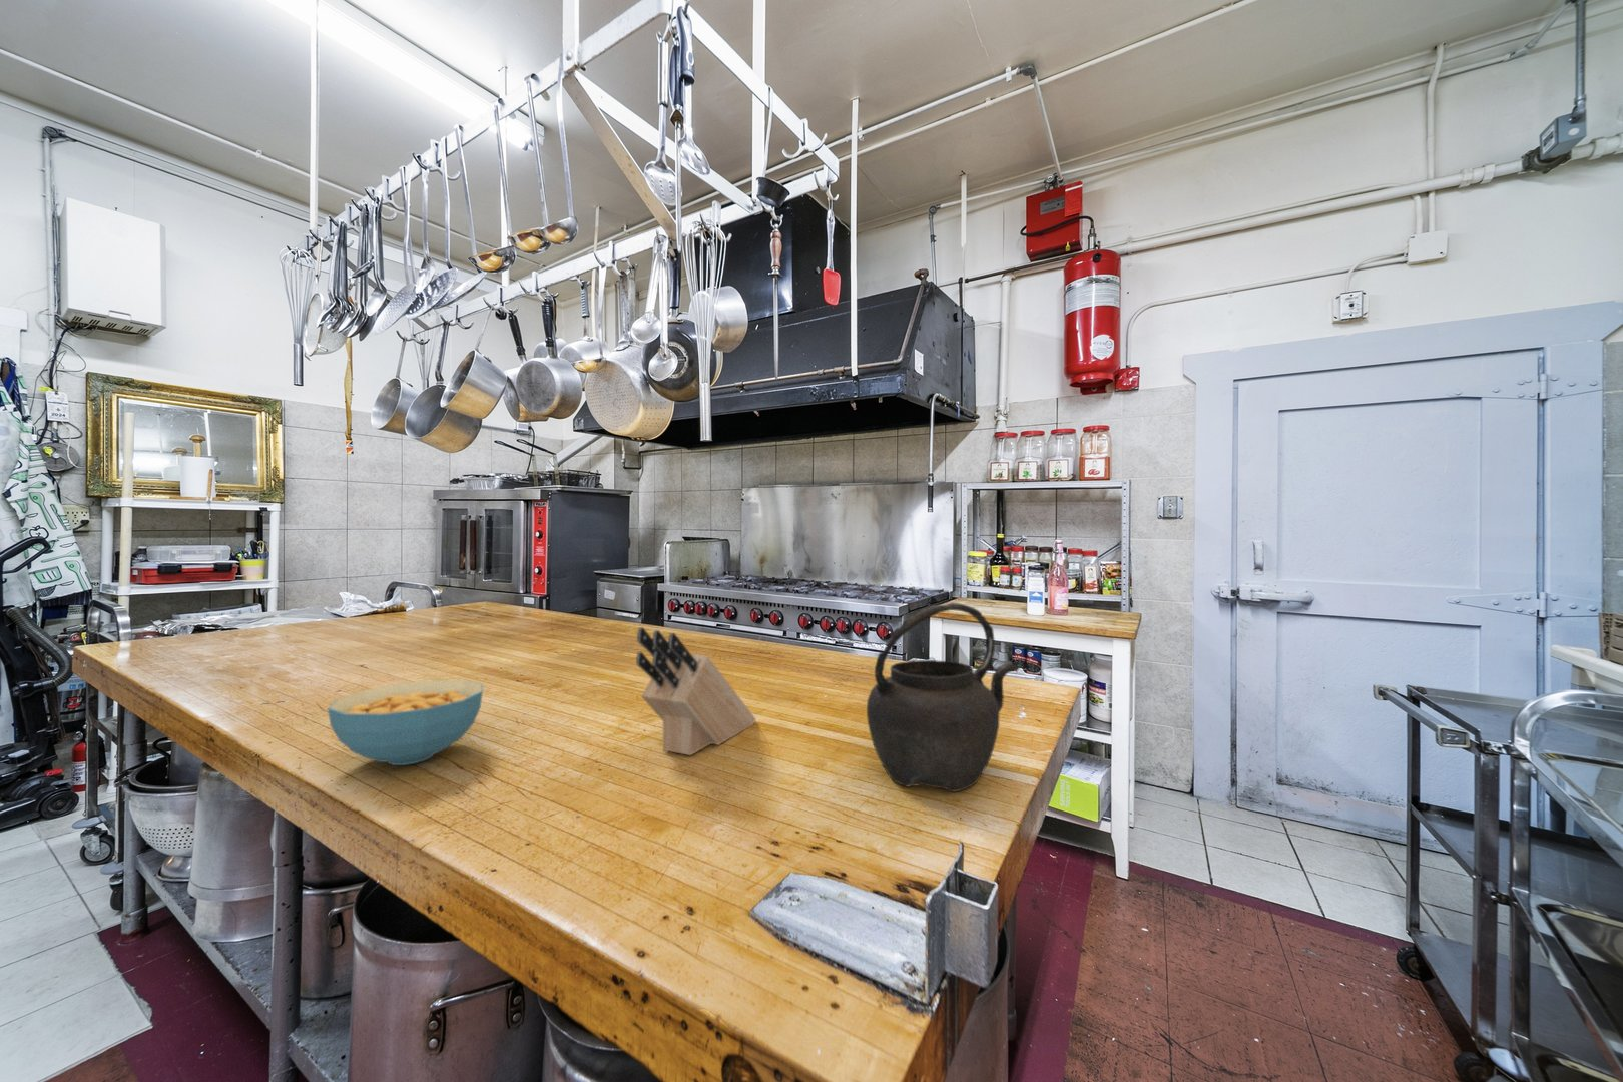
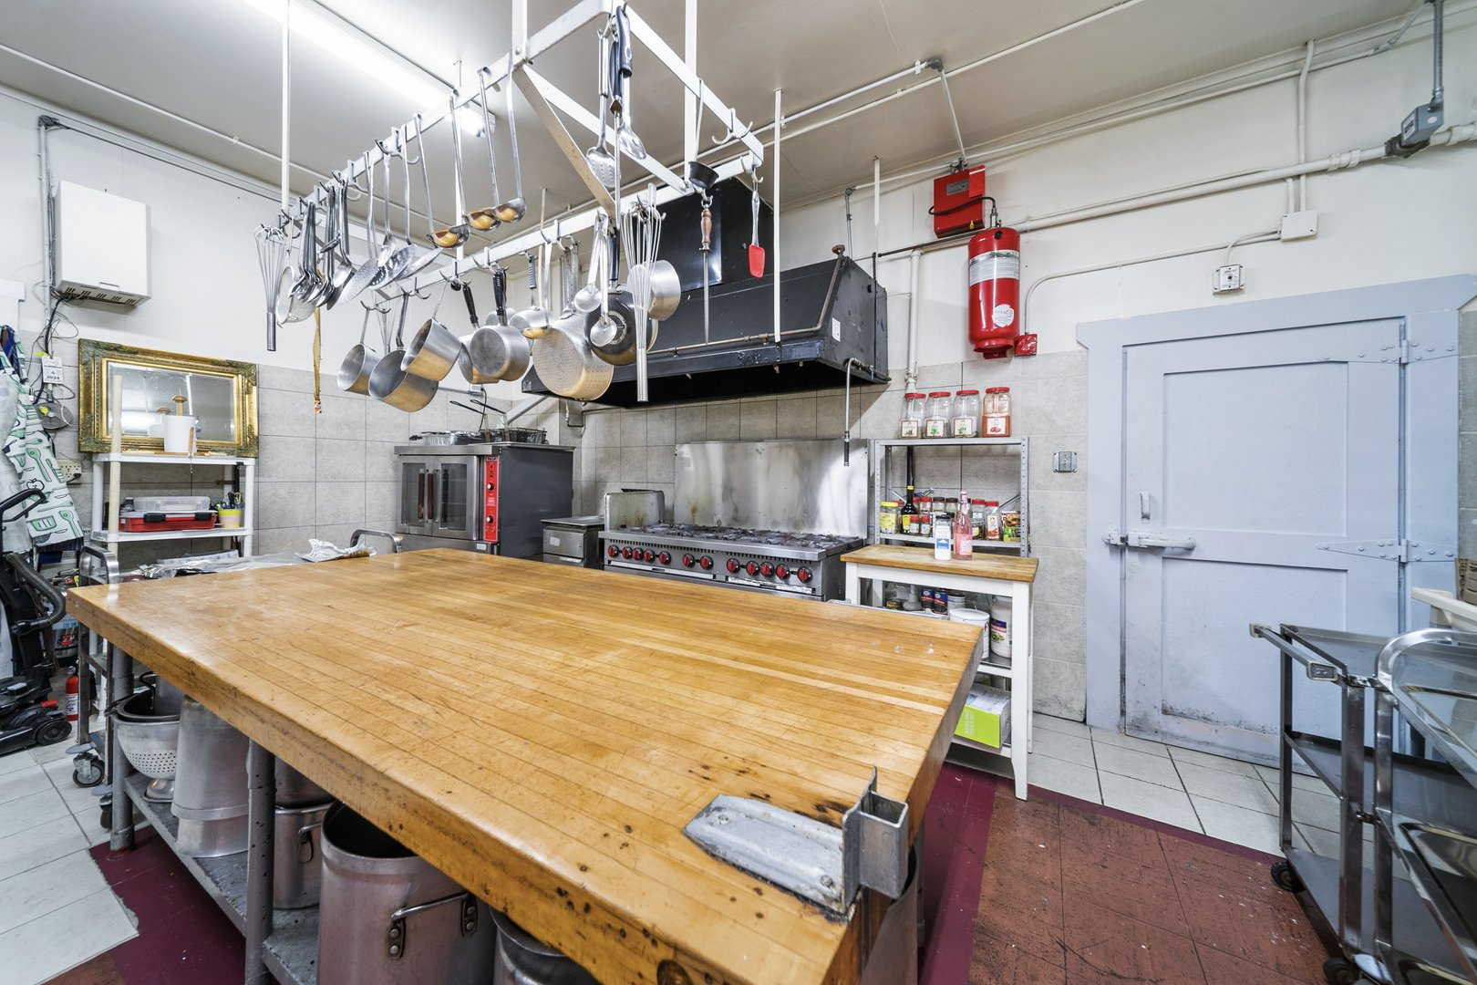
- cereal bowl (411, 726)
- kettle (949, 686)
- knife block (697, 681)
